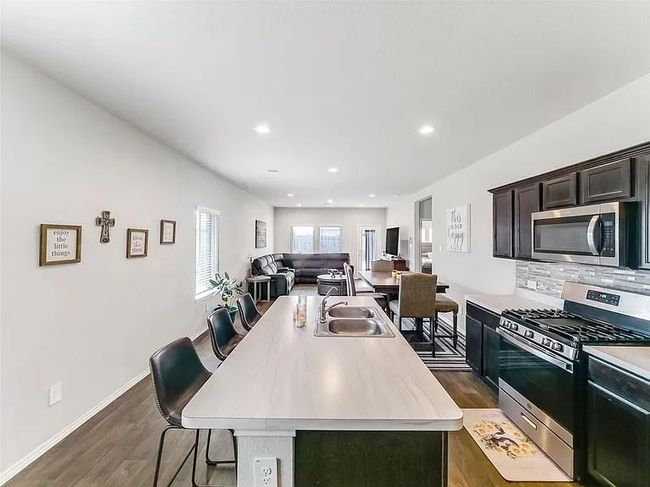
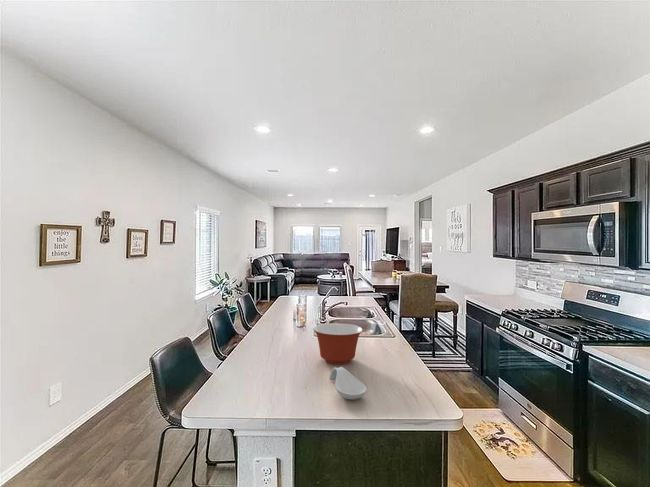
+ spoon rest (344, 381)
+ mixing bowl (337, 344)
